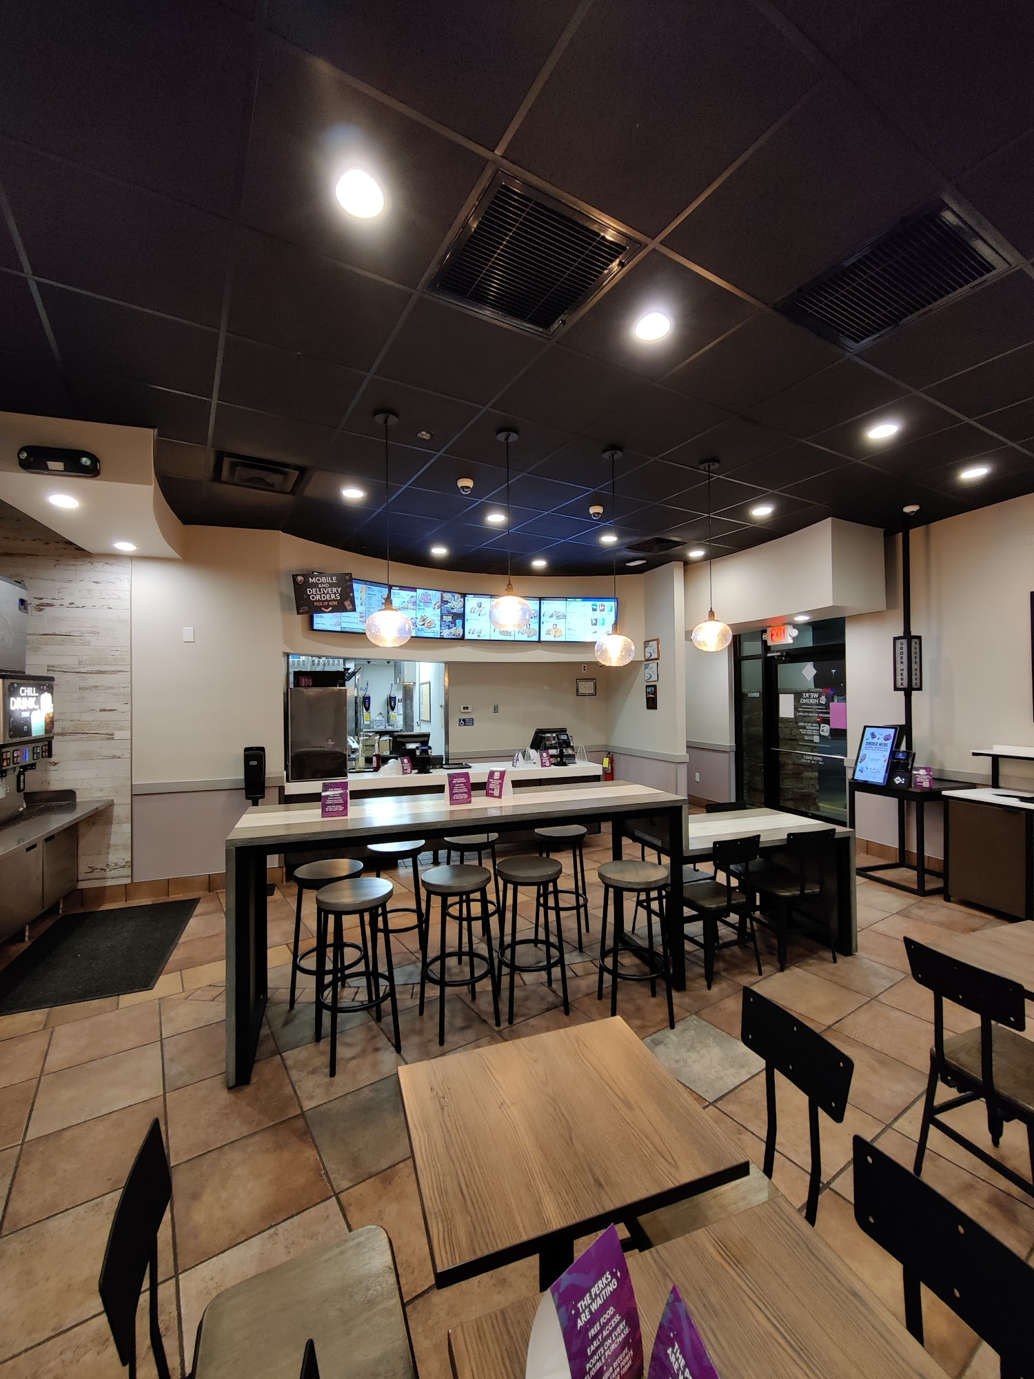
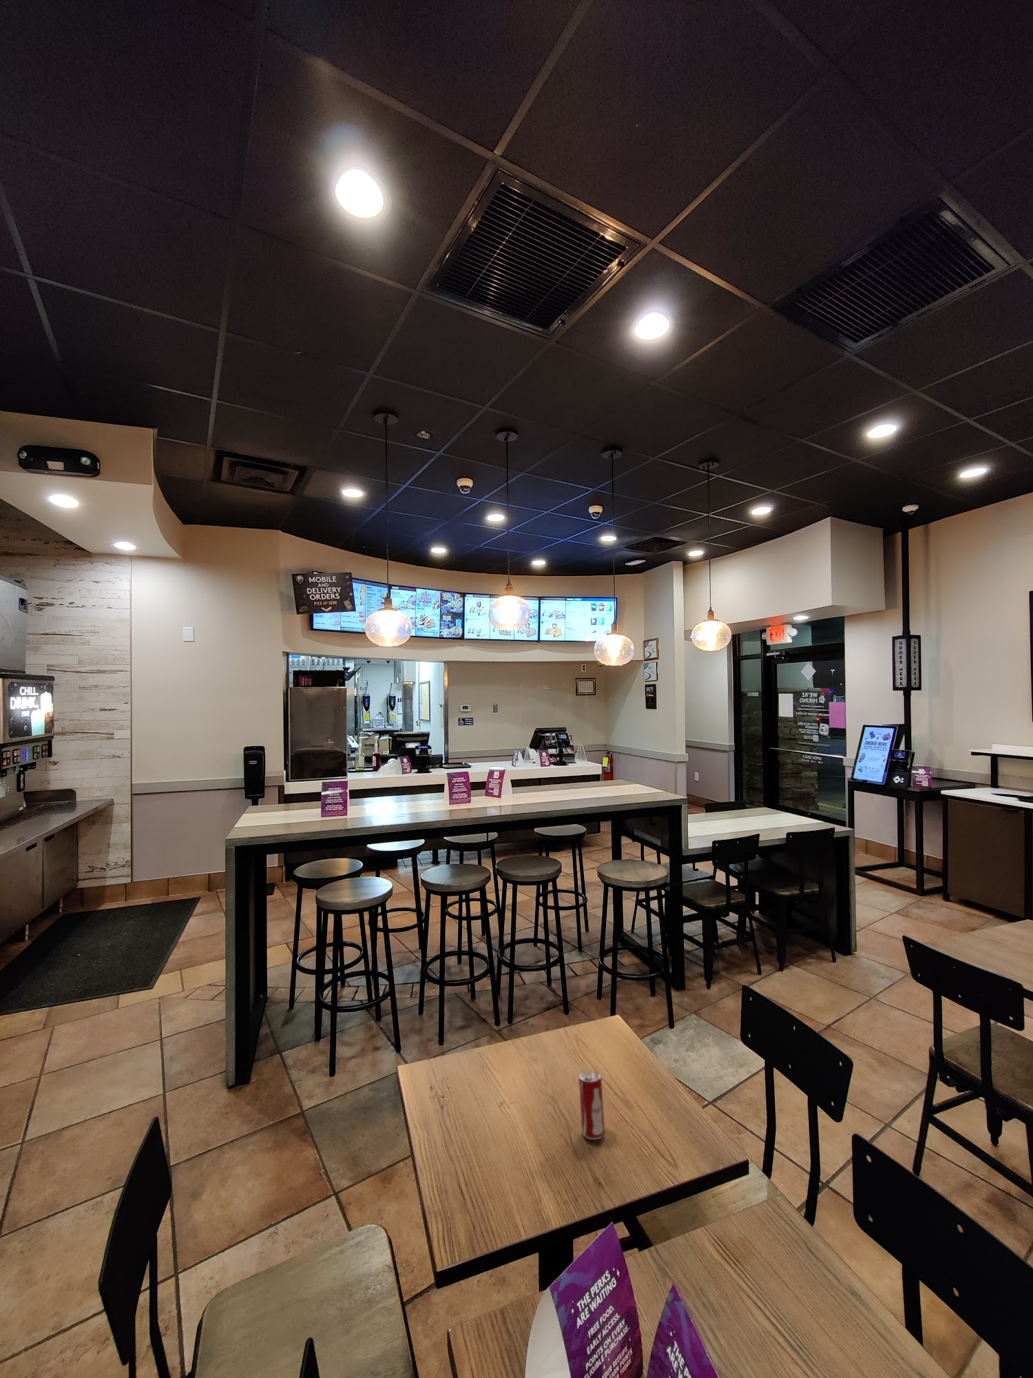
+ soda can (591, 1103)
